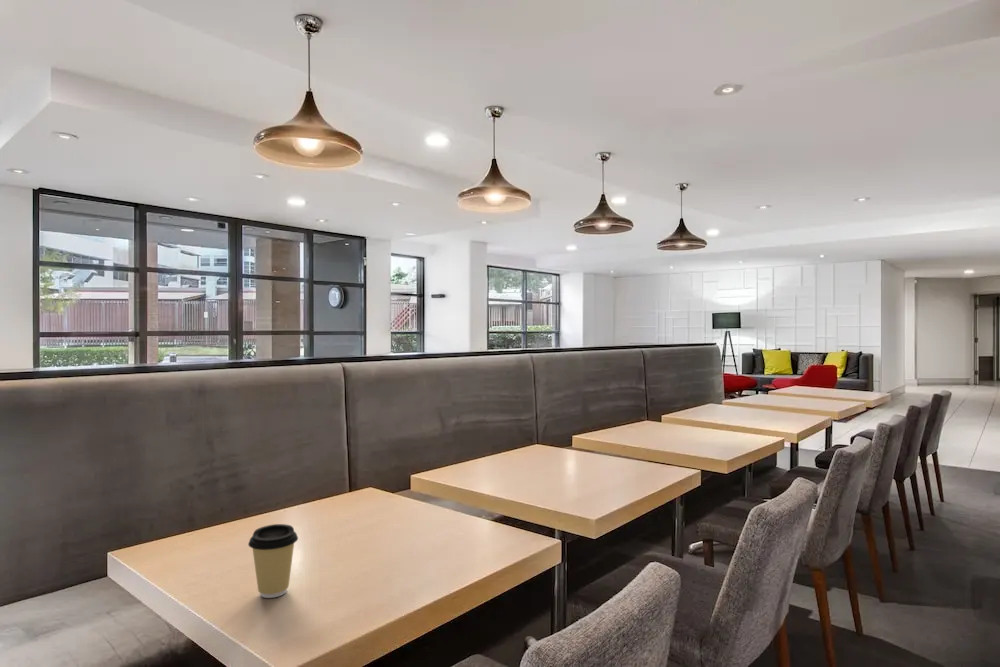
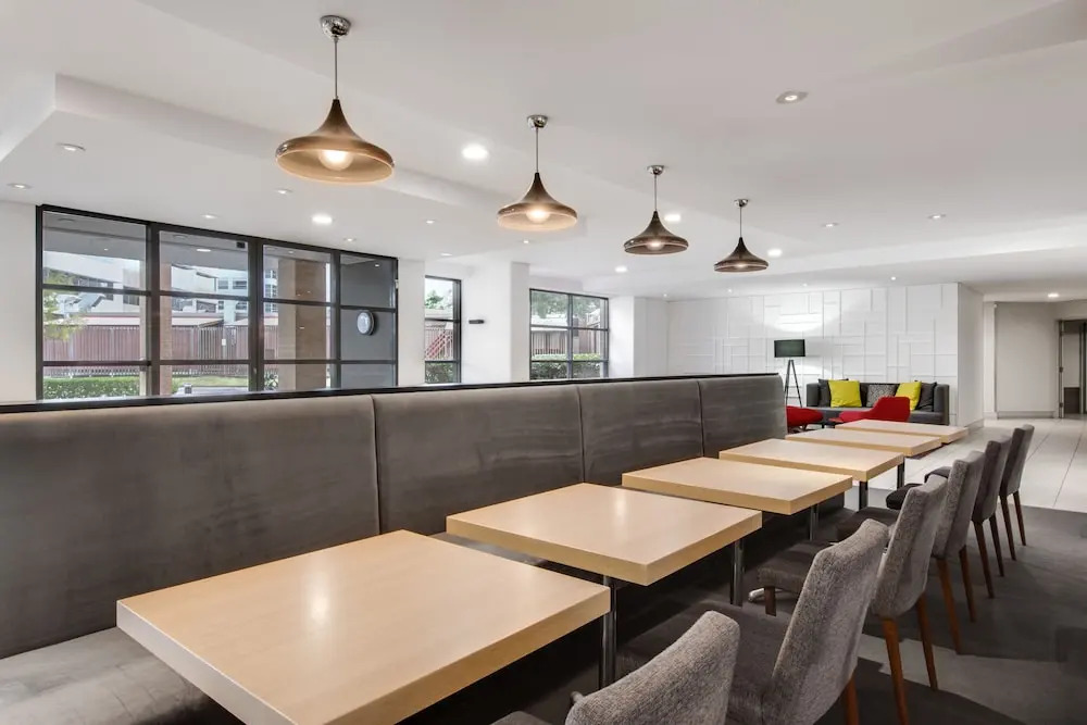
- coffee cup (273, 561)
